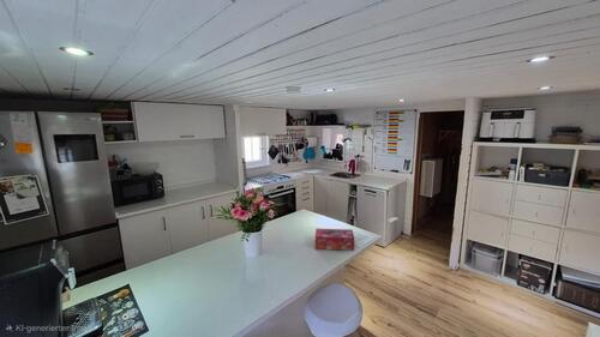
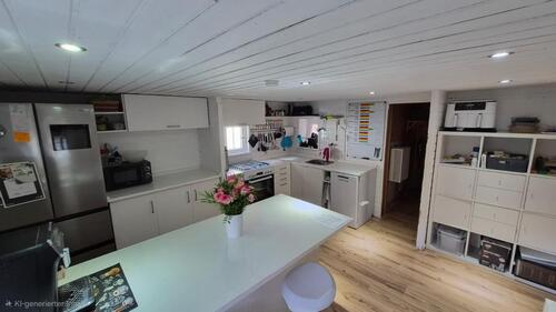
- tissue box (334, 239)
